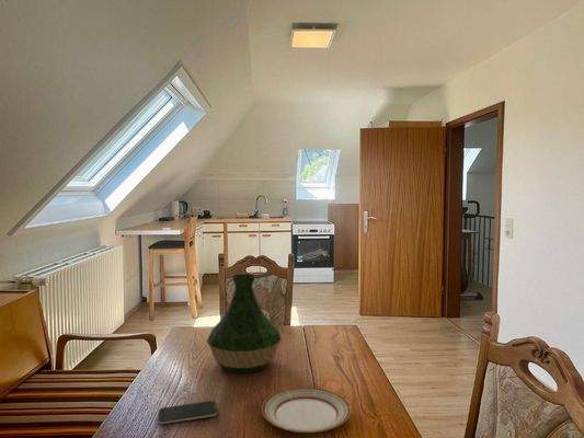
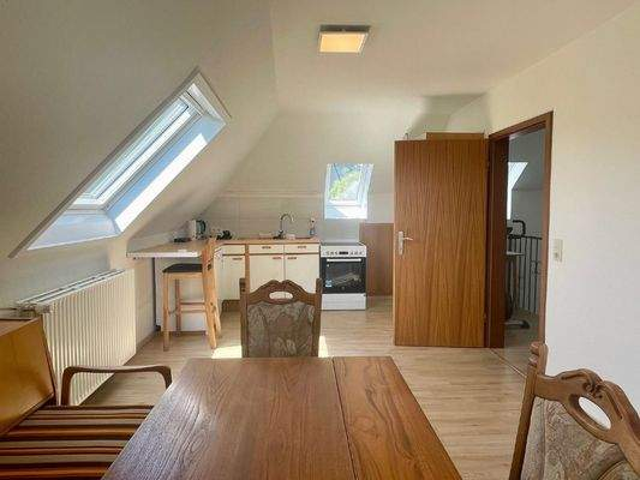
- plate (306, 411)
- smartphone (187, 412)
- vase (243, 320)
